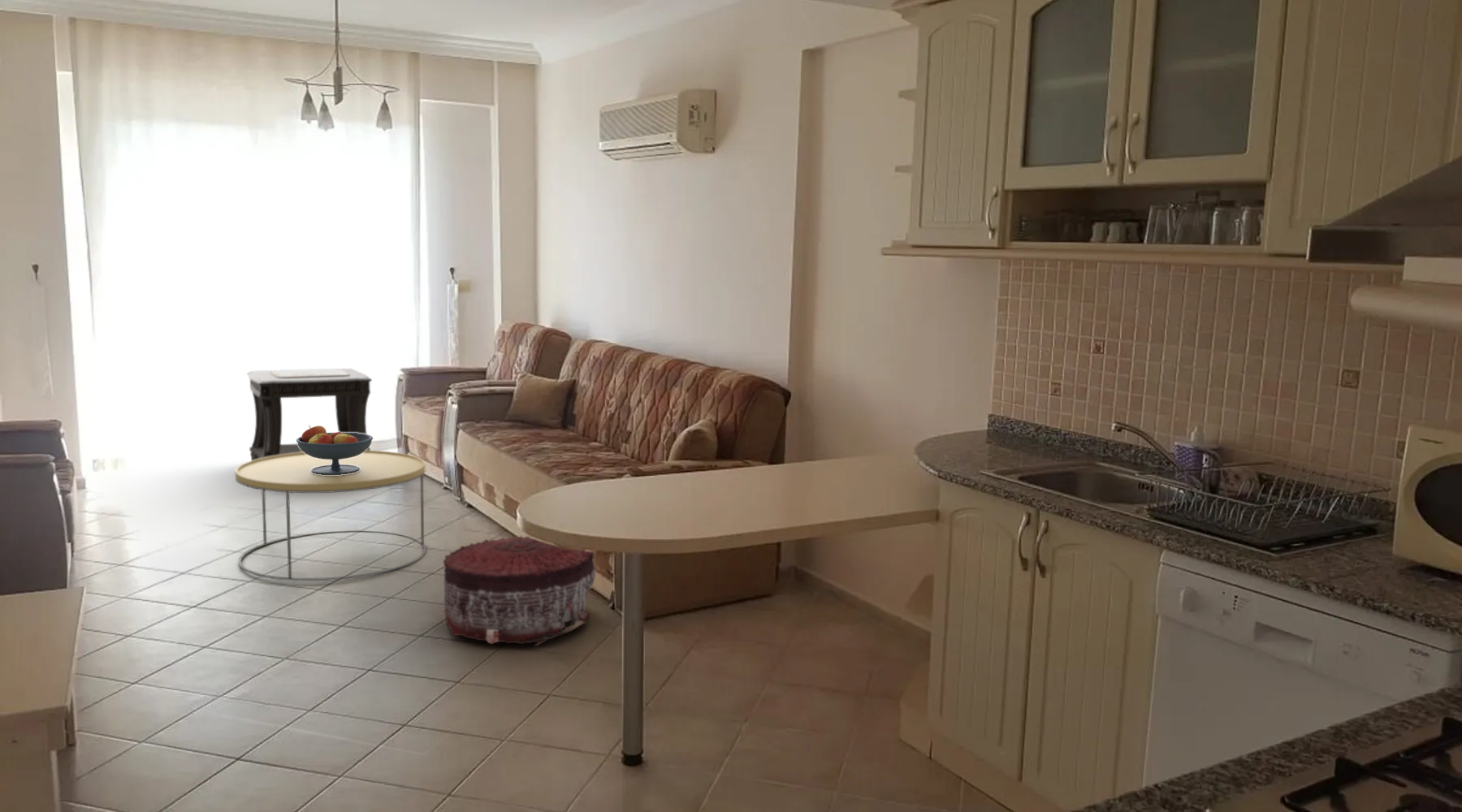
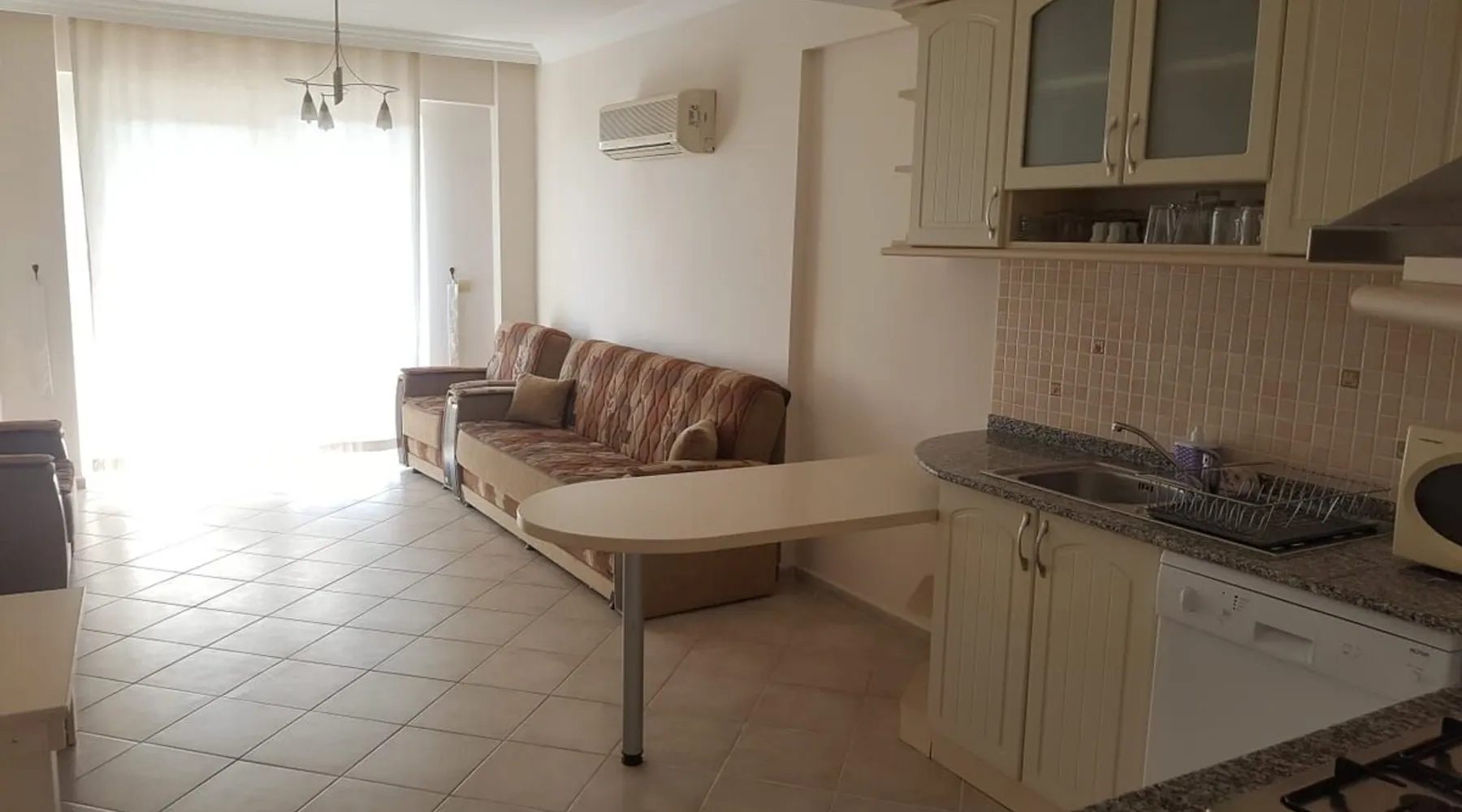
- coffee table (329, 492)
- pouf (521, 583)
- fruit bowl (335, 446)
- side table (297, 443)
